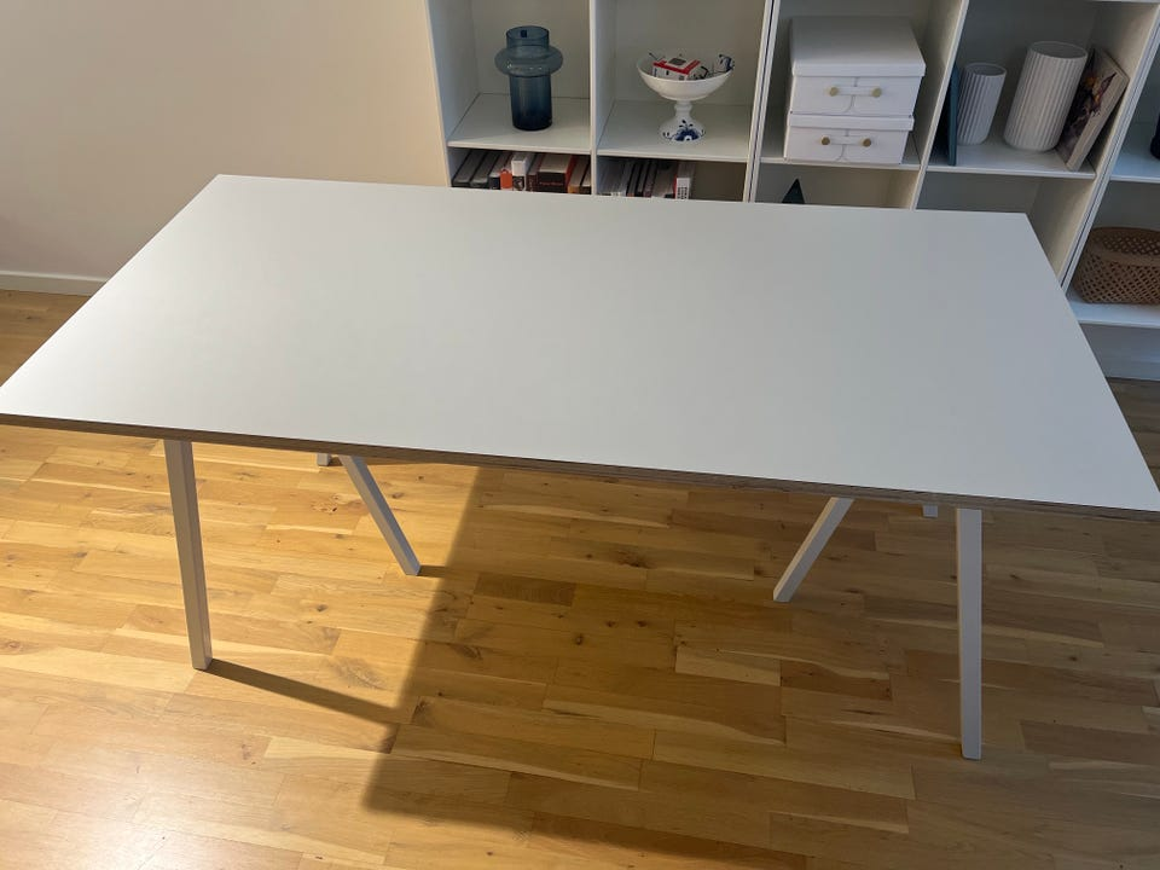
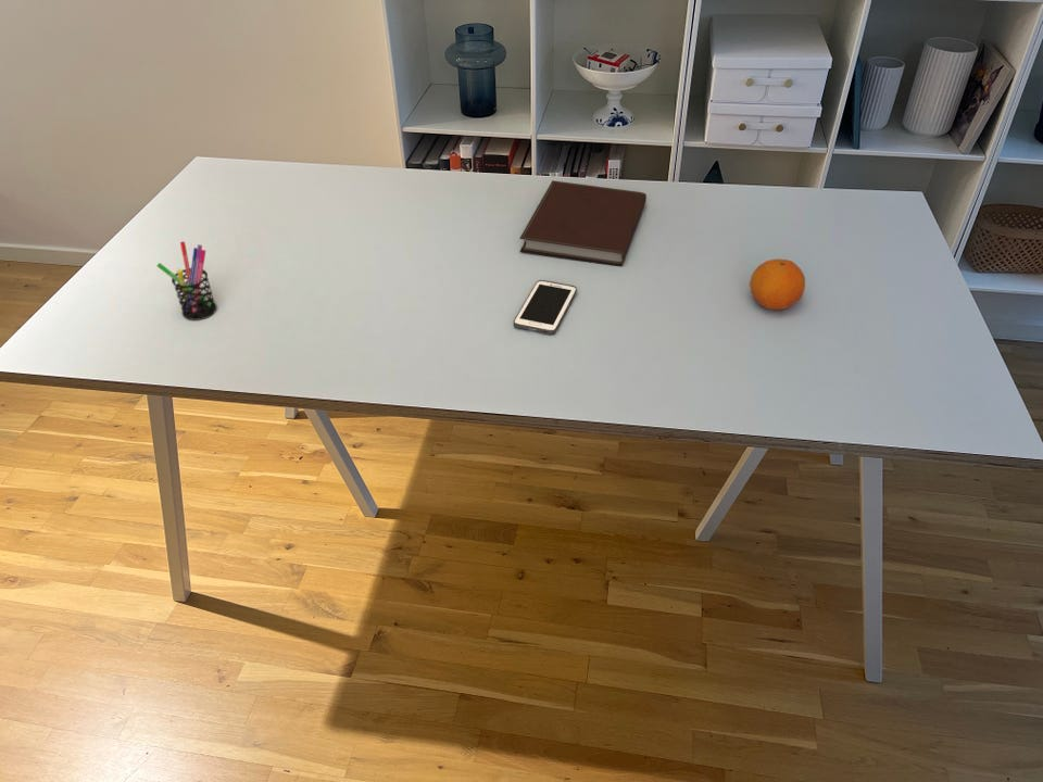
+ cell phone (545, 306)
+ fruit (777, 283)
+ pen holder (187, 280)
+ notebook (585, 220)
